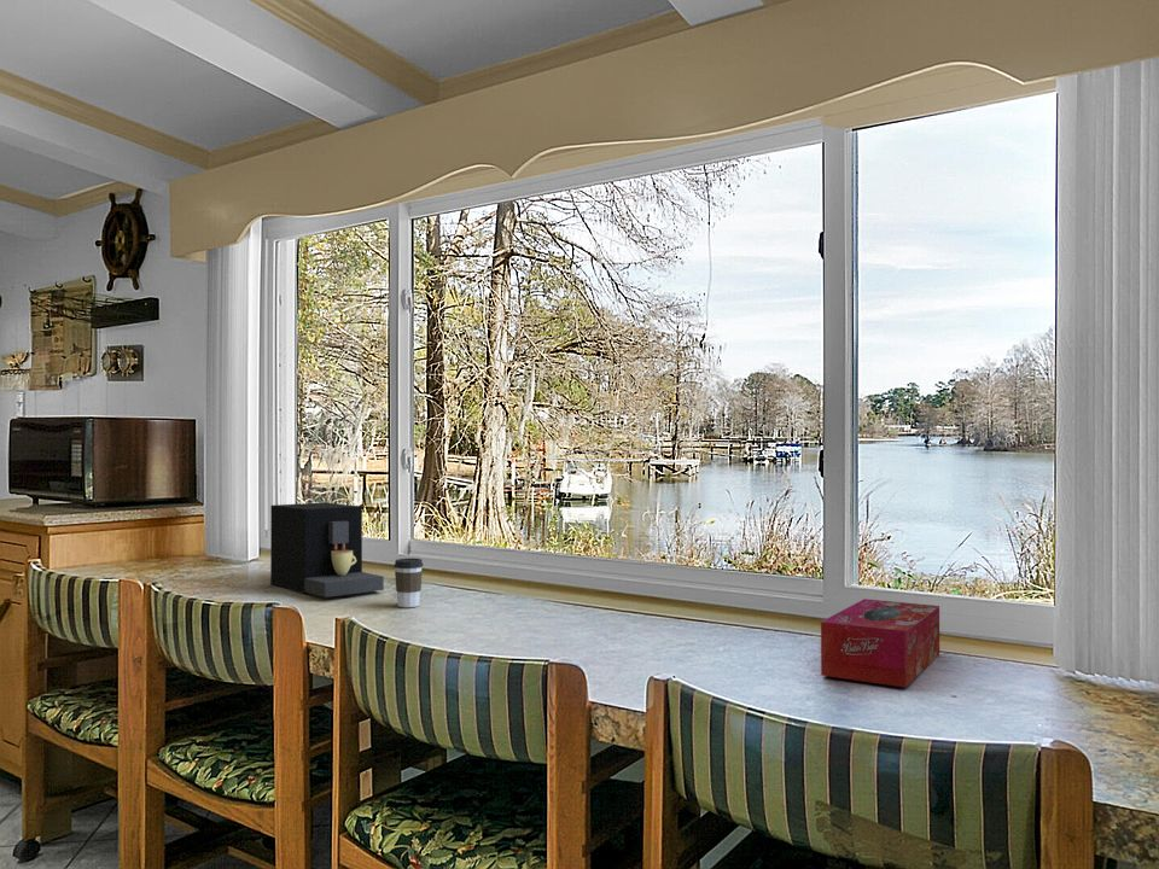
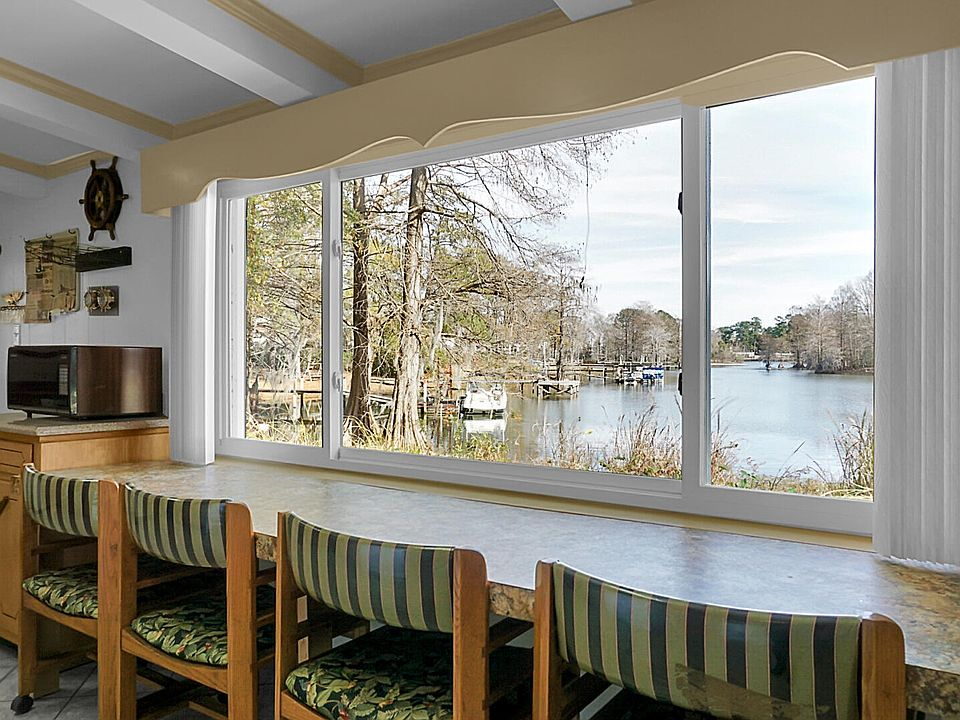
- coffee maker (325, 547)
- tissue box (883, 638)
- coffee cup (408, 582)
